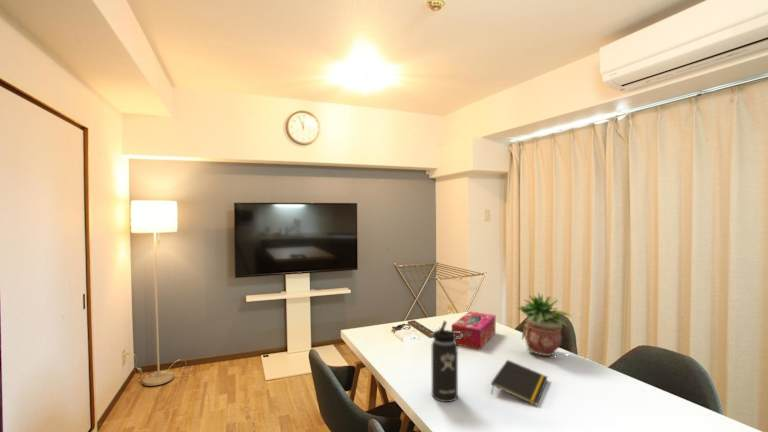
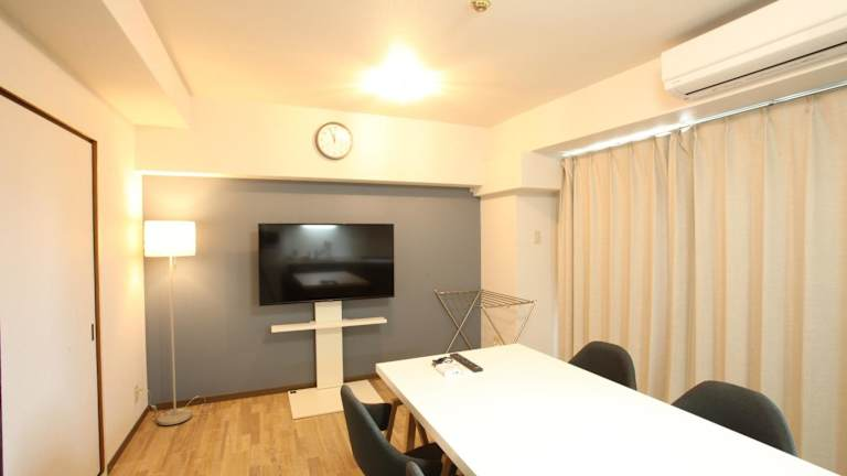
- tissue box (474, 328)
- thermos bottle (447, 358)
- potted plant (544, 322)
- notepad (520, 380)
